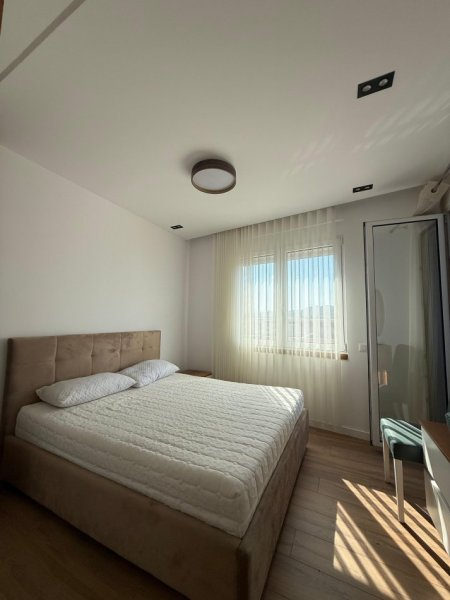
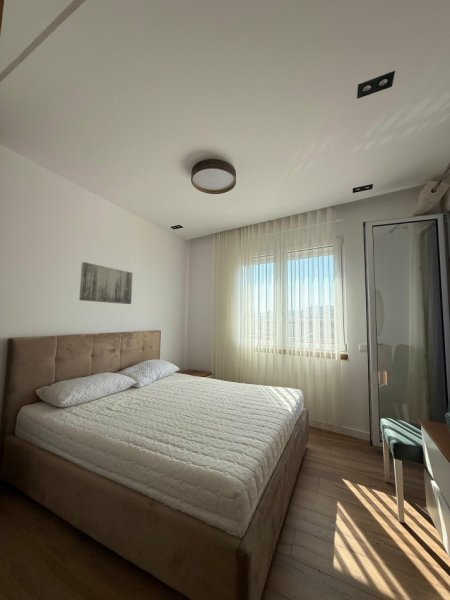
+ wall art (108, 285)
